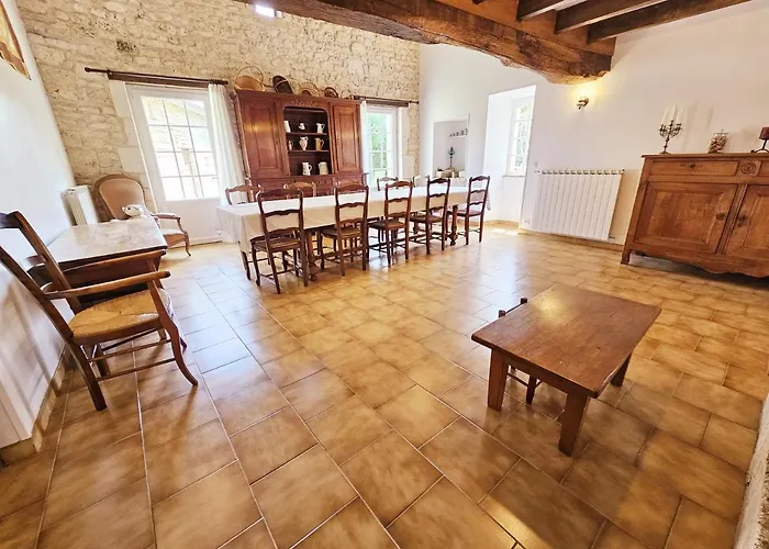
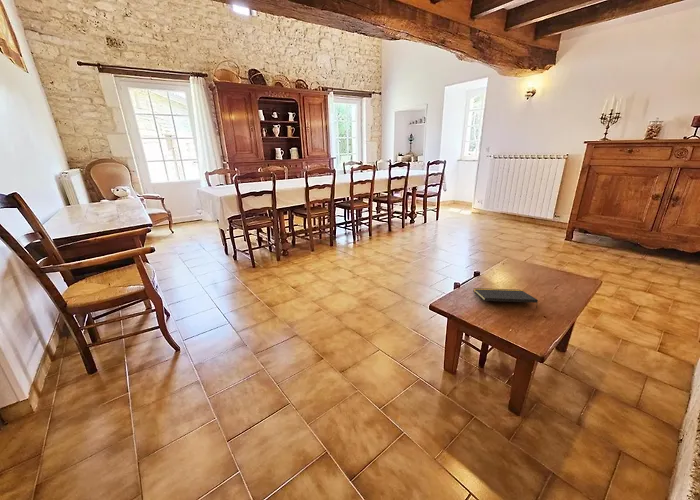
+ notepad (503, 295)
